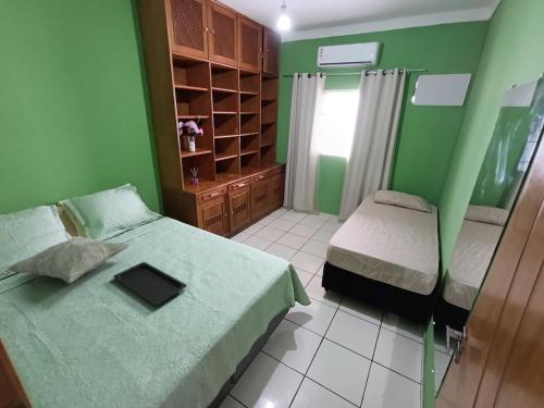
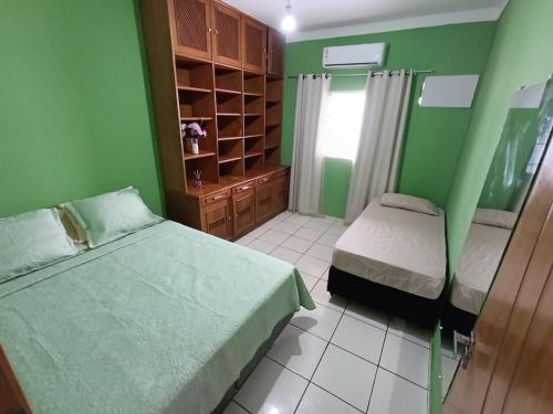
- serving tray (149, 282)
- decorative pillow (74, 256)
